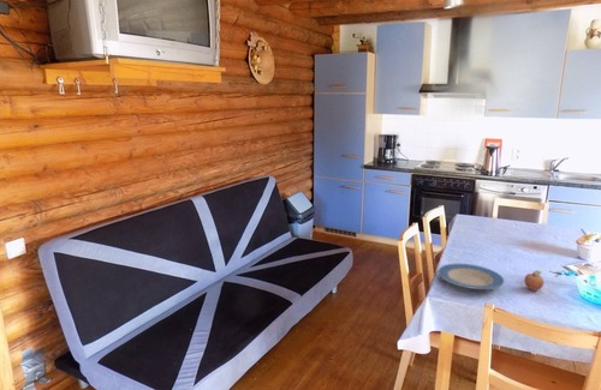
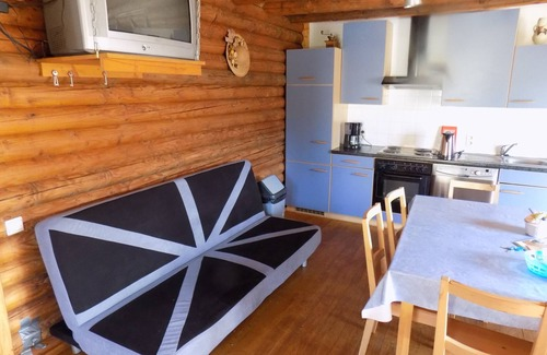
- plate (469, 278)
- fruit (534, 280)
